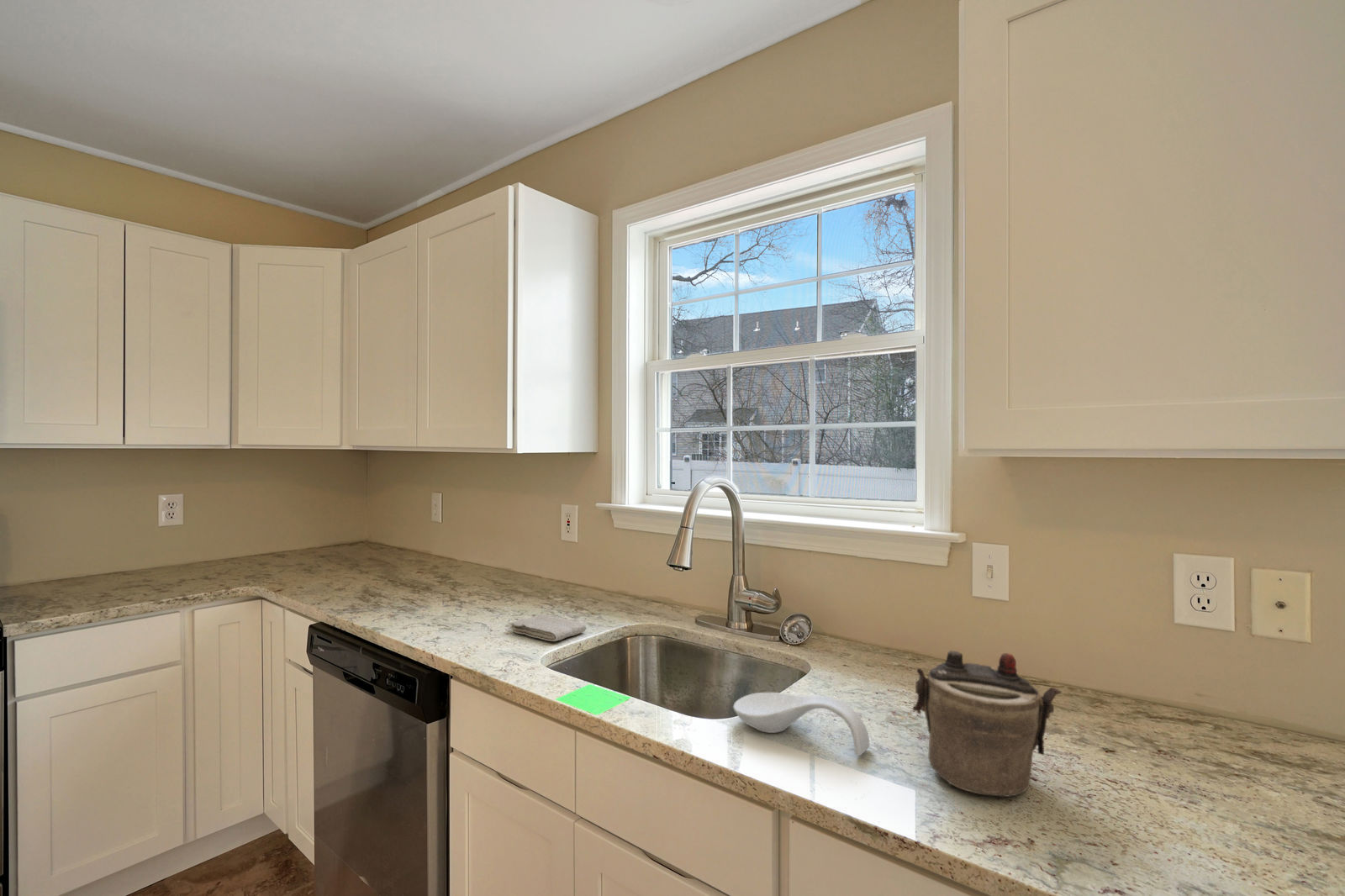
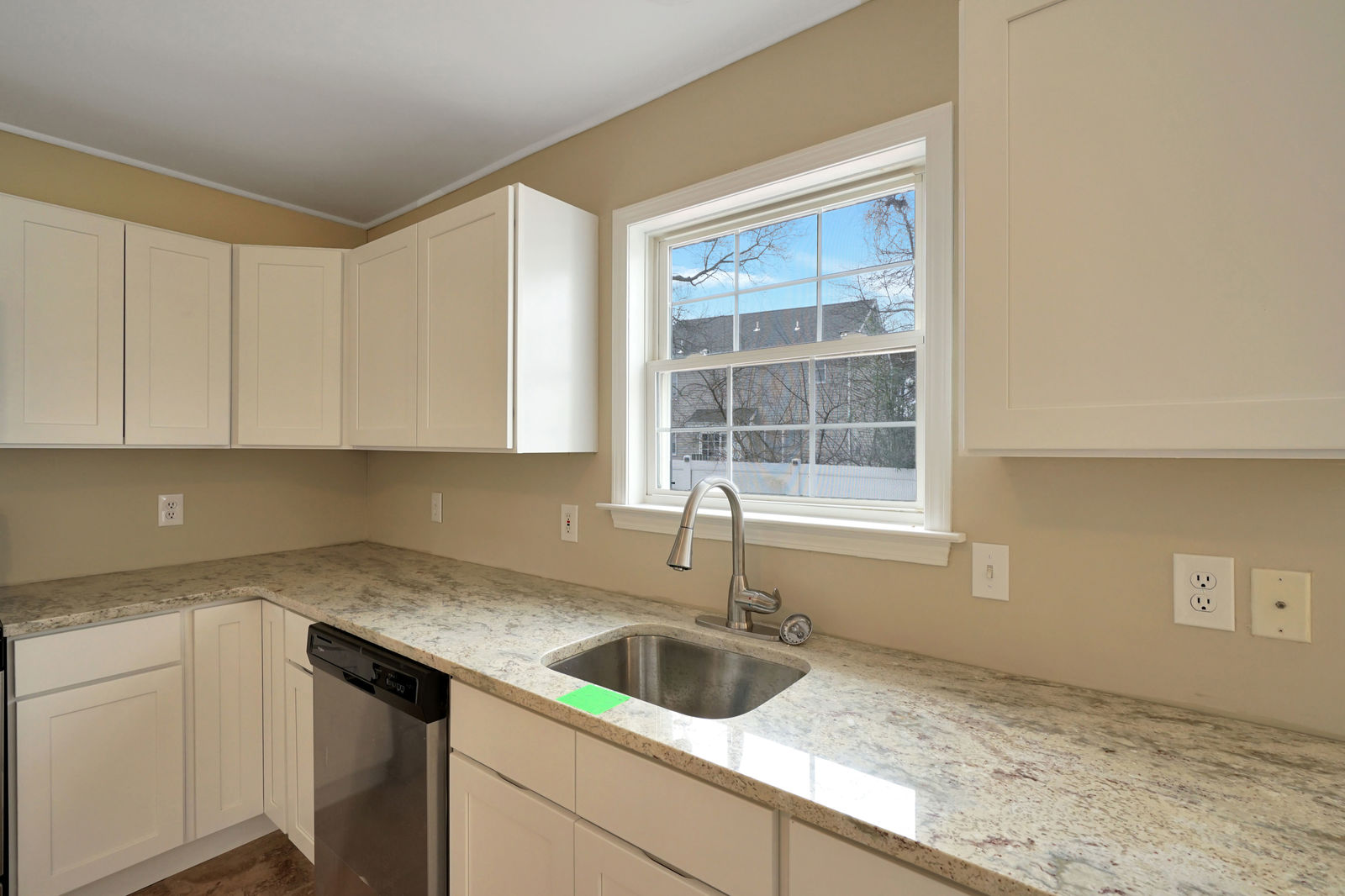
- spoon rest (798, 713)
- washcloth (547, 626)
- teapot (984, 715)
